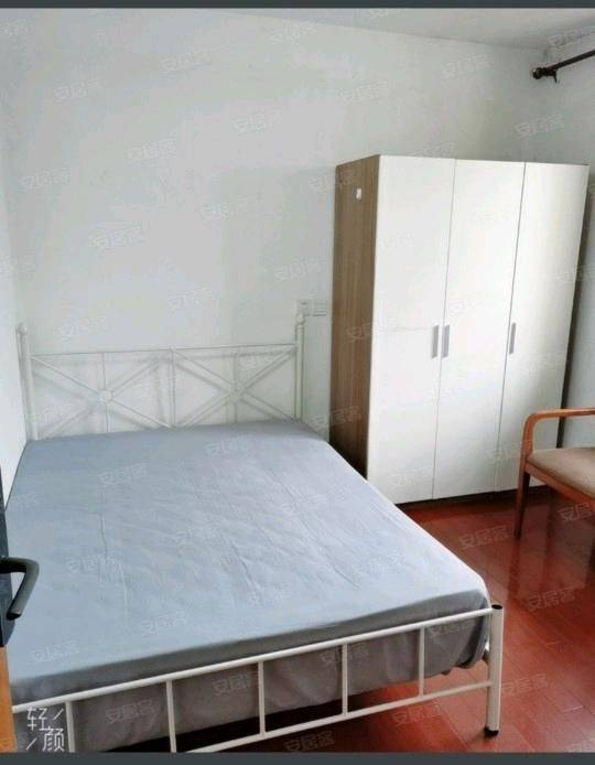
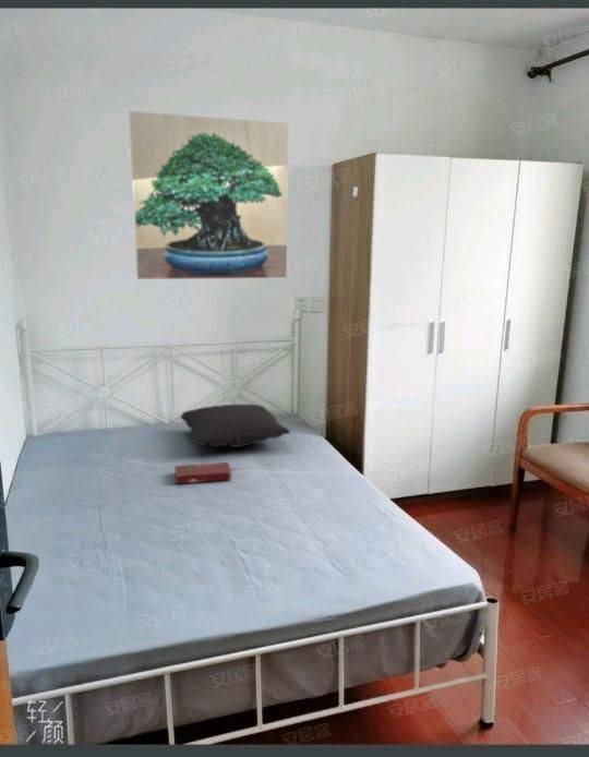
+ pillow (232, 424)
+ book (203, 472)
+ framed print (213, 200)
